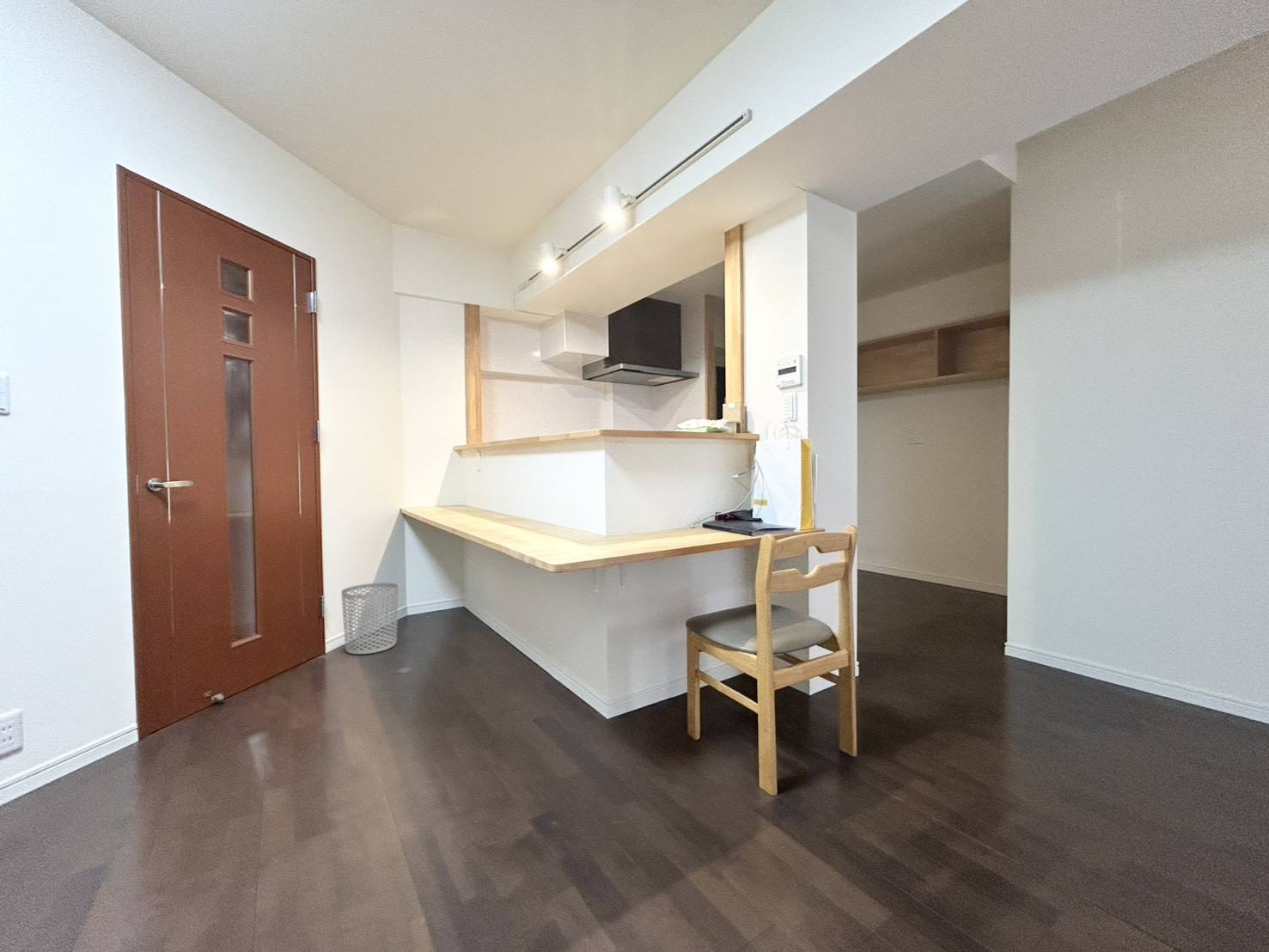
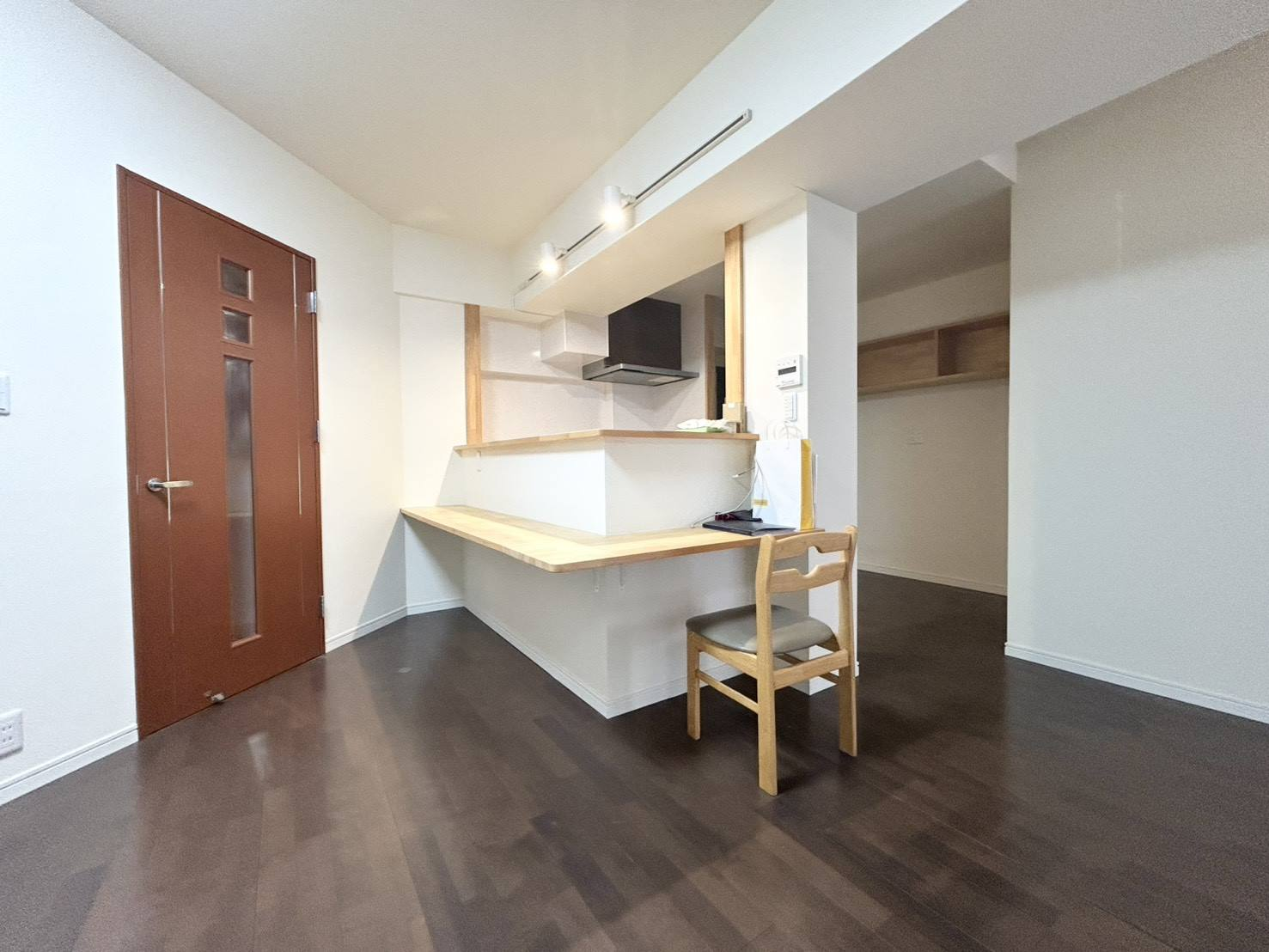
- waste bin (370, 617)
